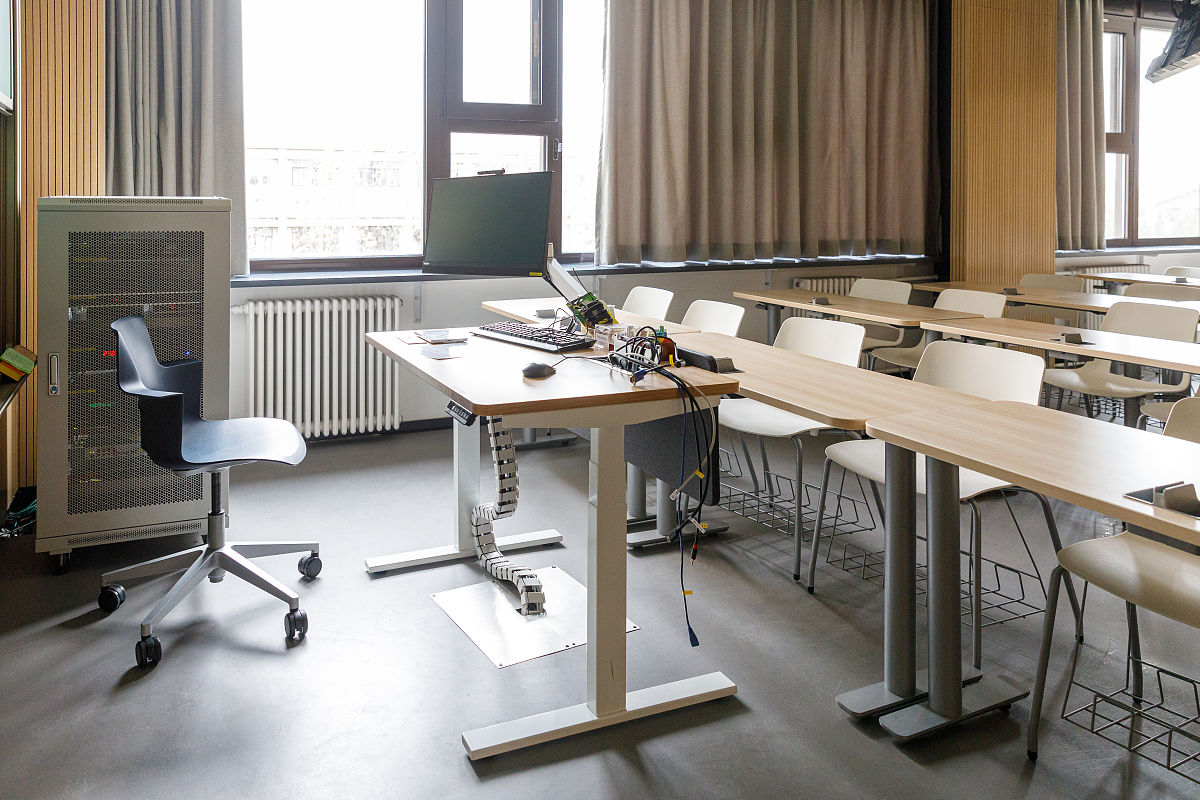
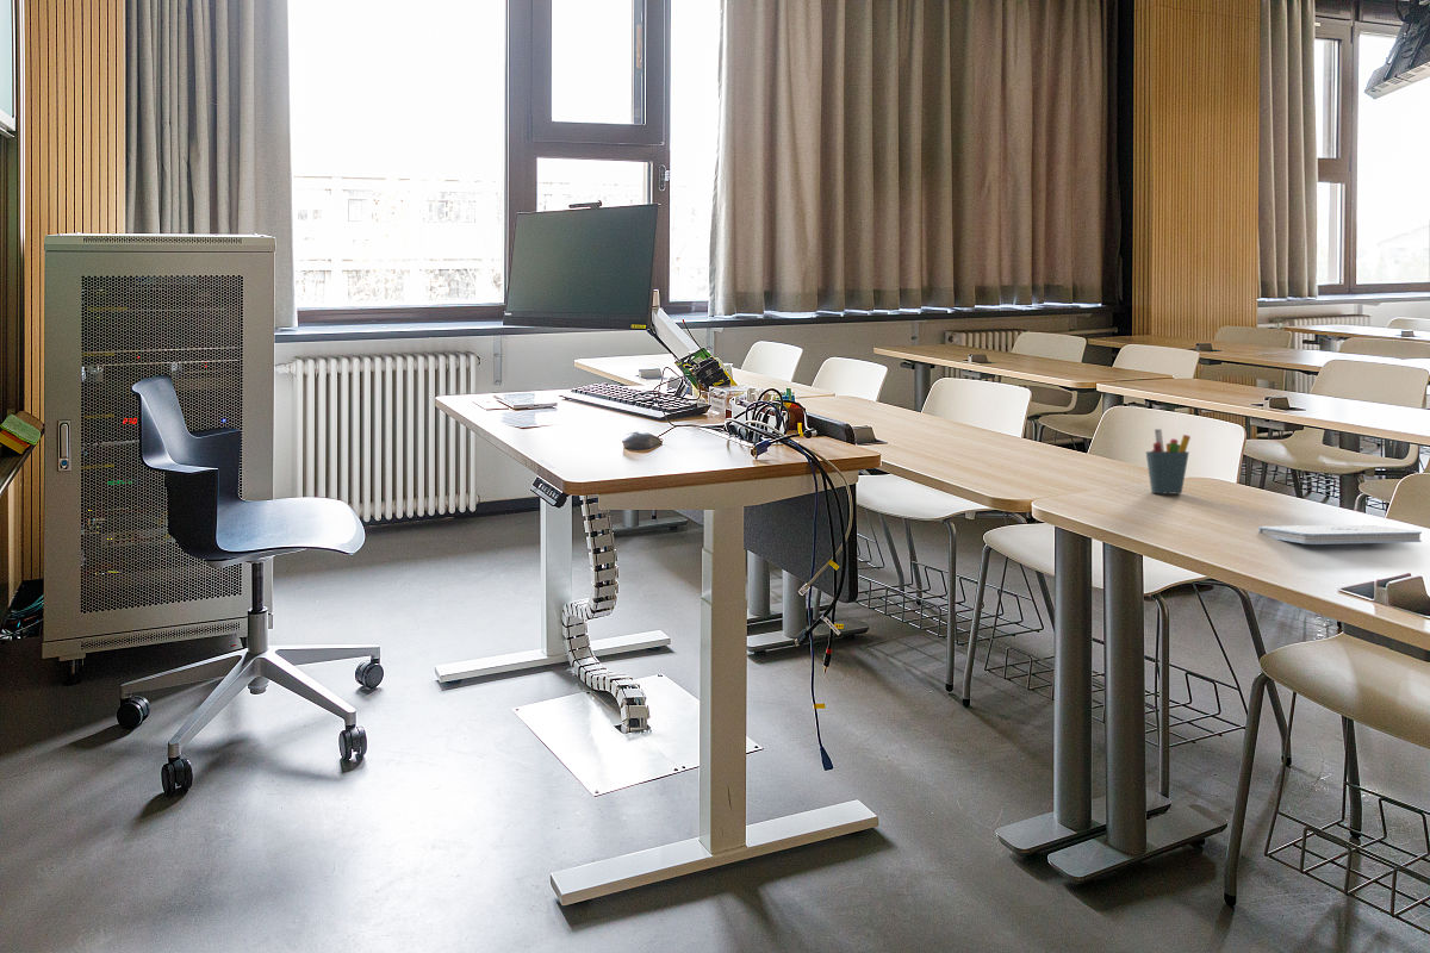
+ notepad (1339, 534)
+ pen holder (1167, 461)
